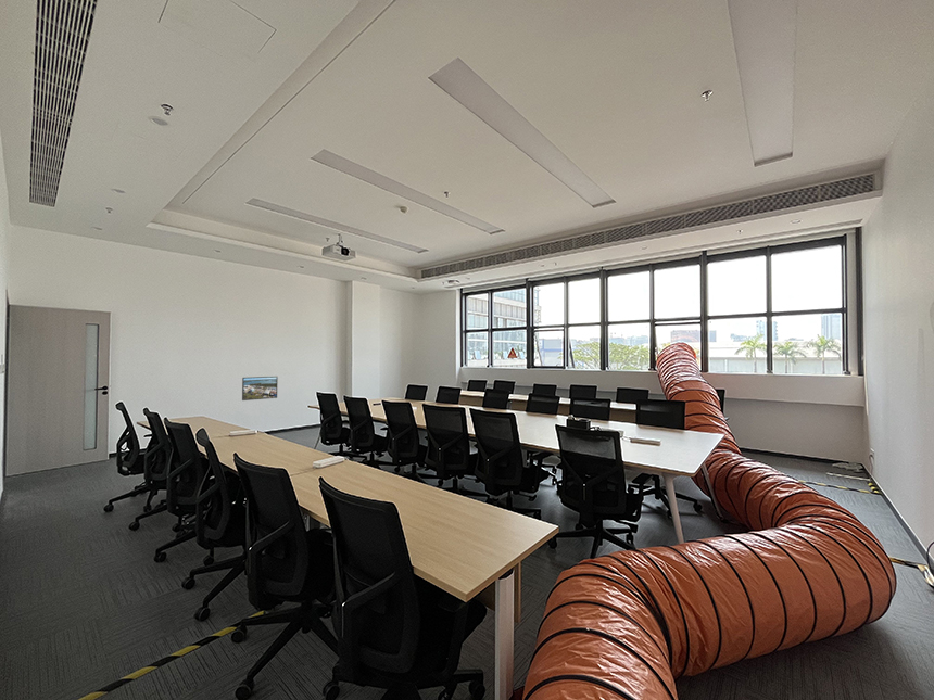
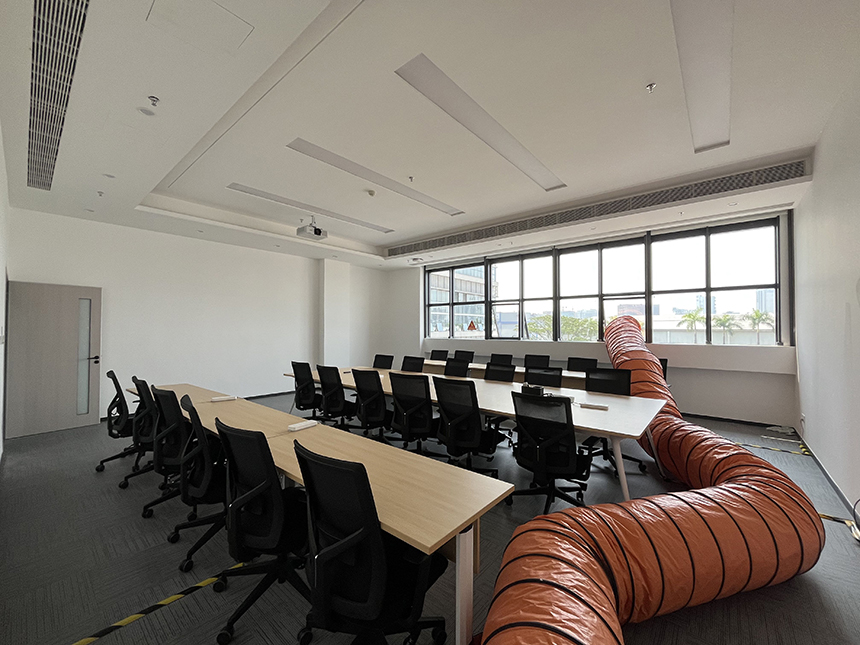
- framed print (260, 387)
